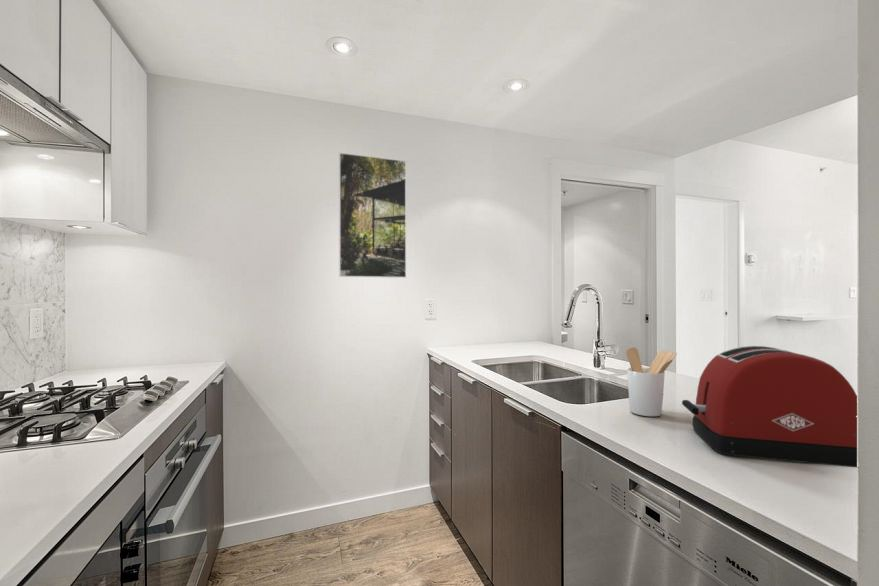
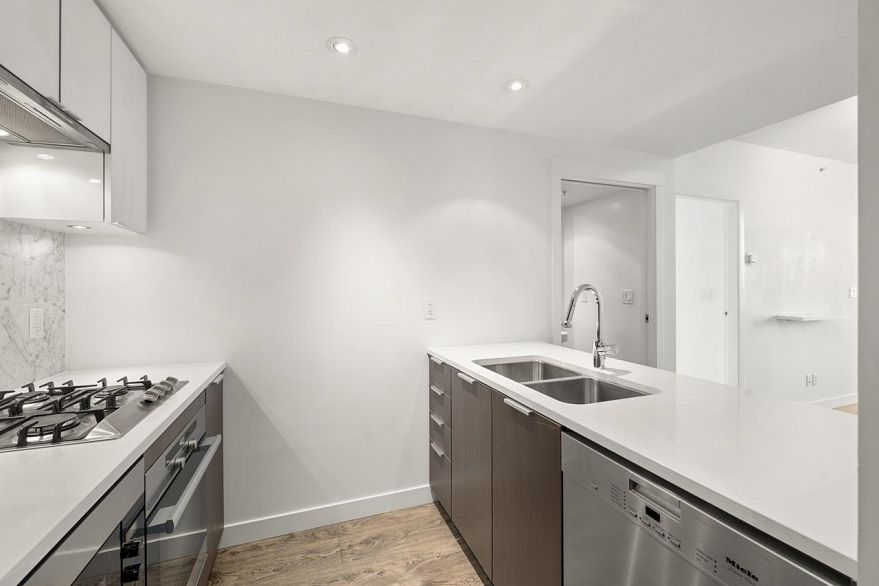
- utensil holder (652, 380)
- toaster (770, 397)
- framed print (373, 217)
